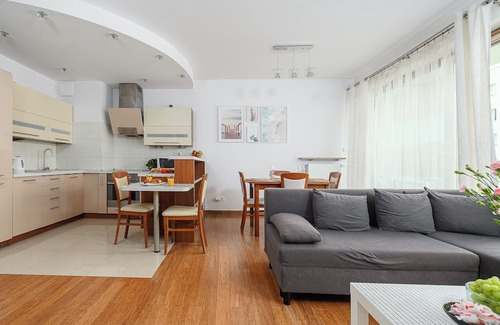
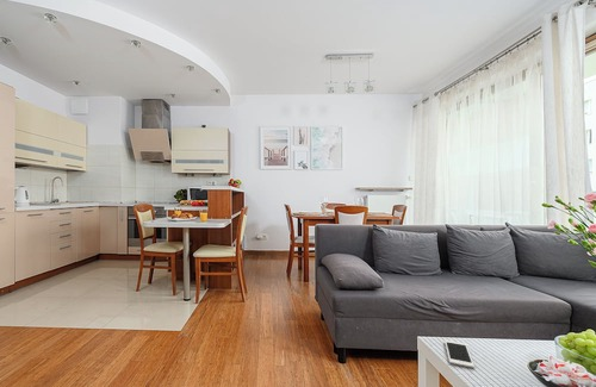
+ cell phone (458, 352)
